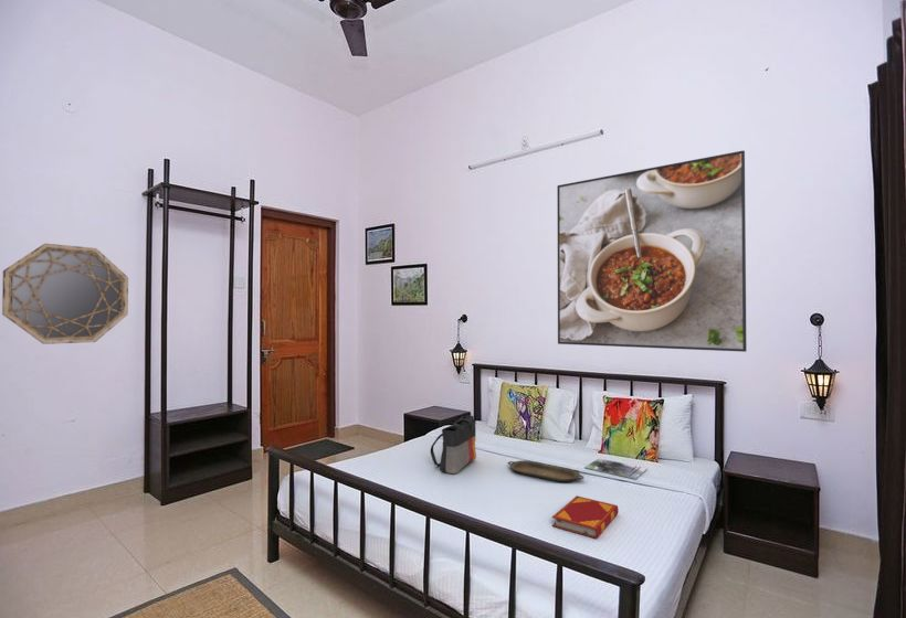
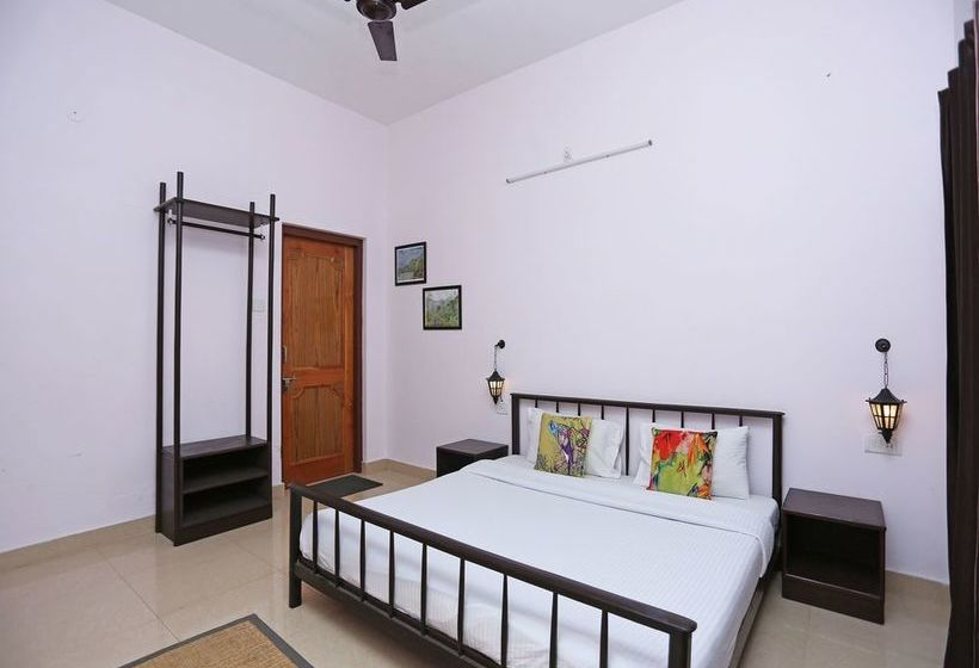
- tote bag (454, 441)
- home mirror (70, 294)
- serving tray (544, 471)
- magazine (615, 468)
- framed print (640, 258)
- hardback book (586, 515)
